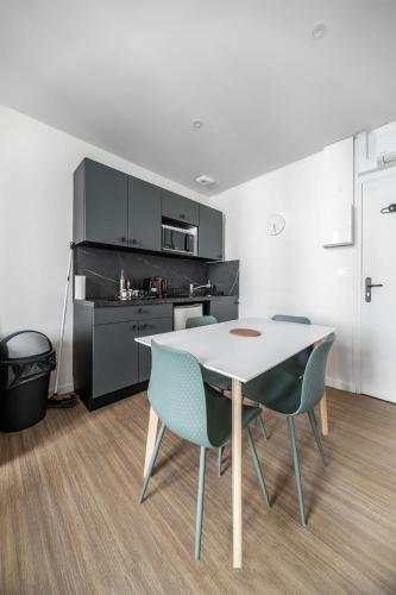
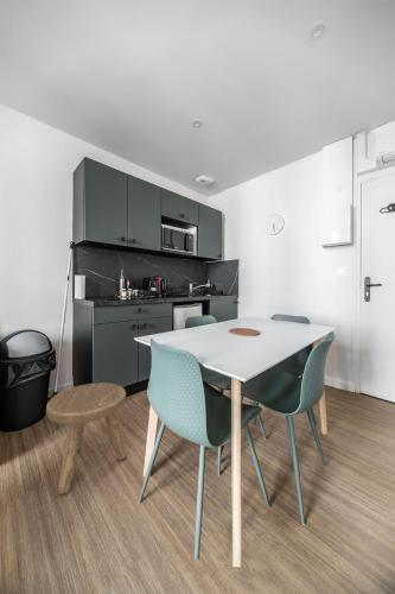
+ stool (83, 430)
